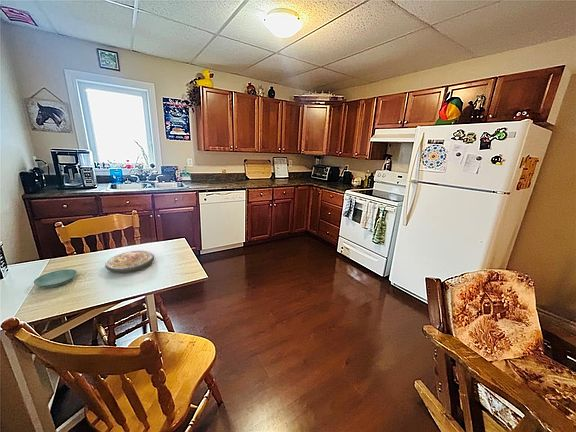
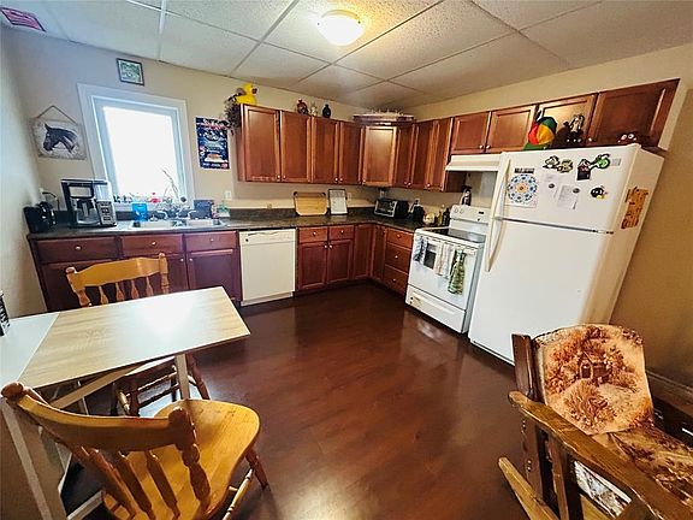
- saucer (56, 279)
- soup (130, 259)
